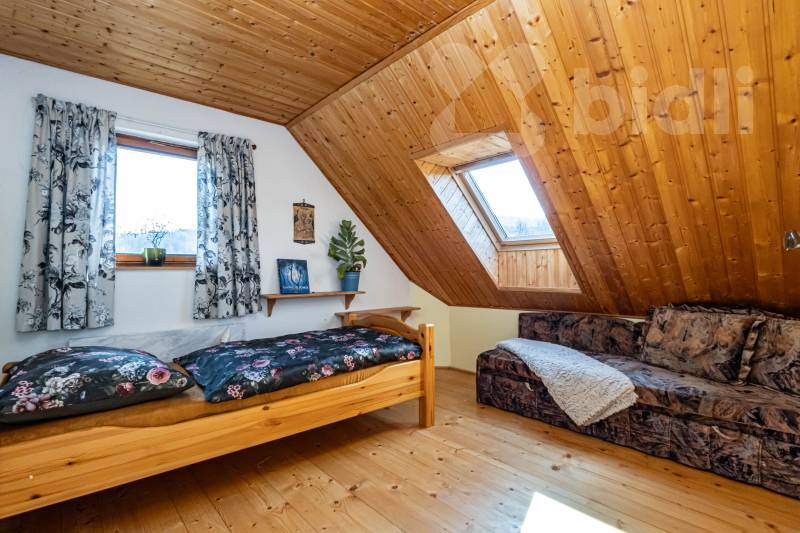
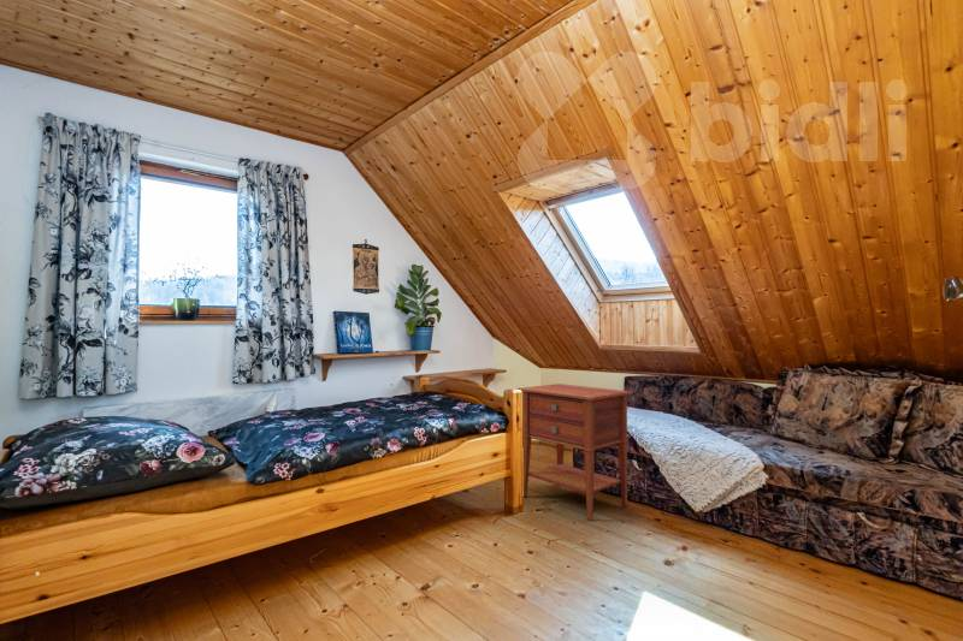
+ nightstand (573, 445)
